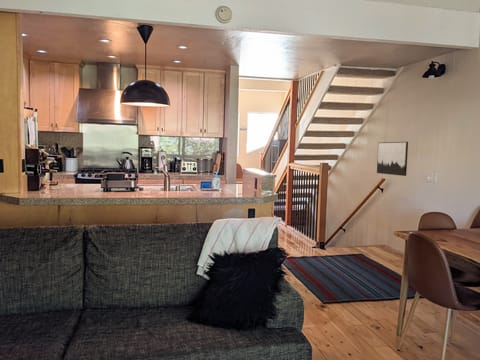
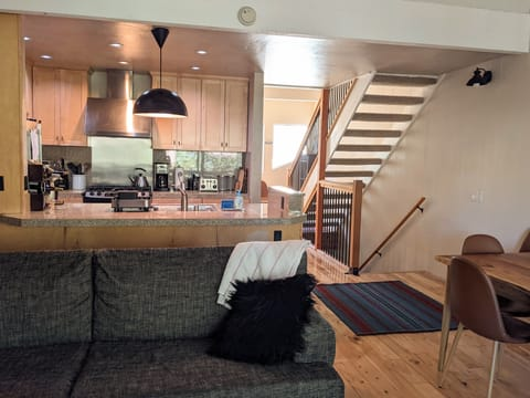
- wall art (391, 158)
